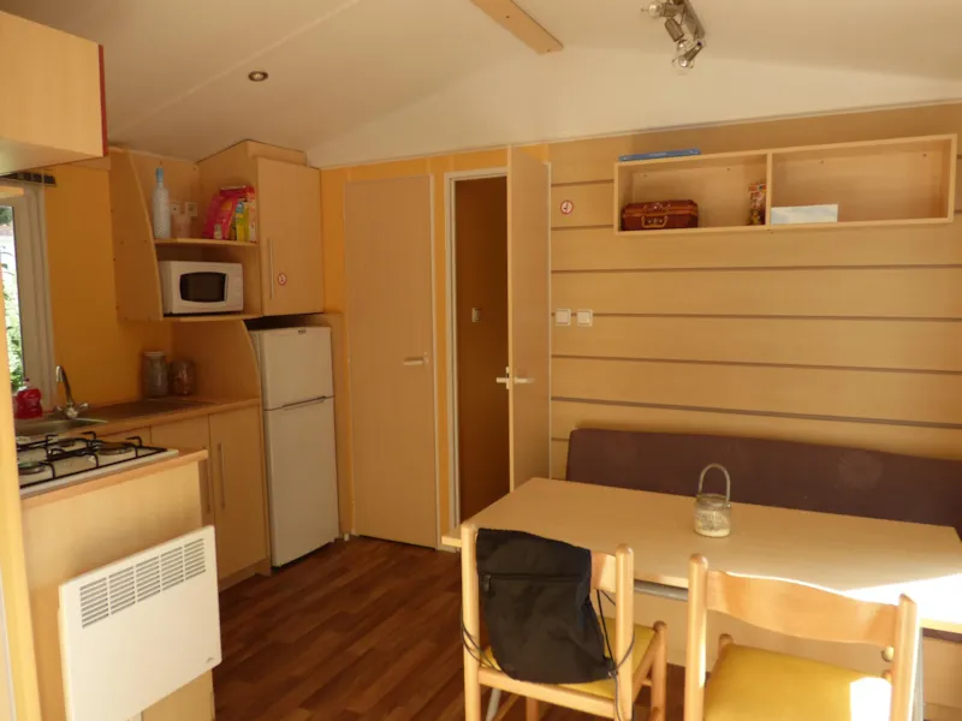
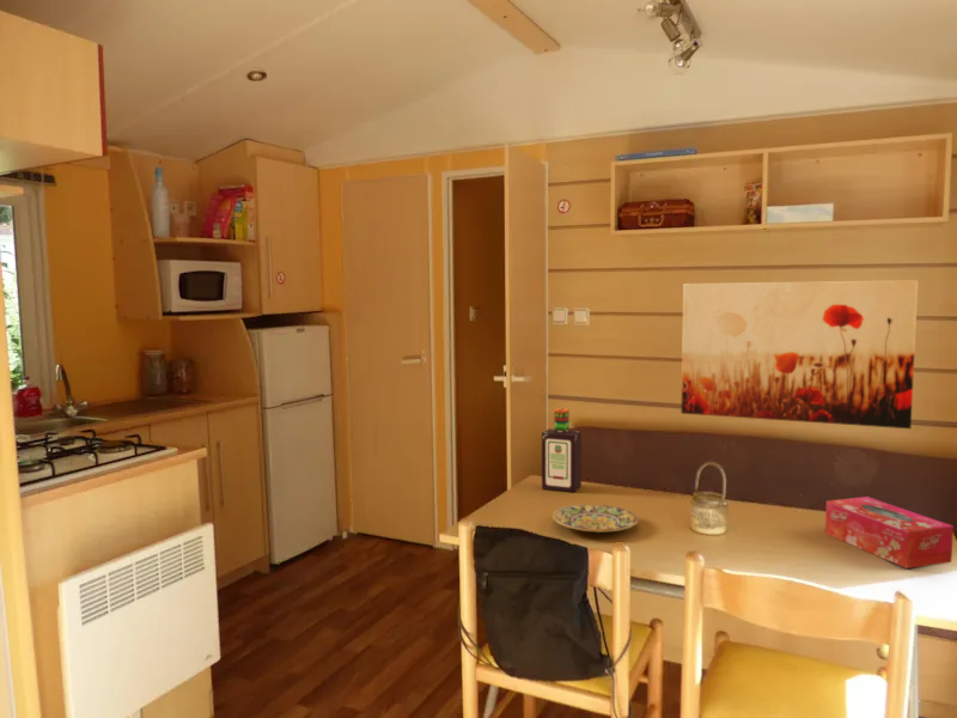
+ plate (595, 521)
+ bottle (561, 449)
+ tissue box (885, 529)
+ wall art (790, 351)
